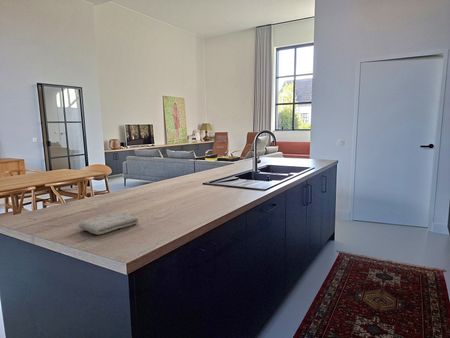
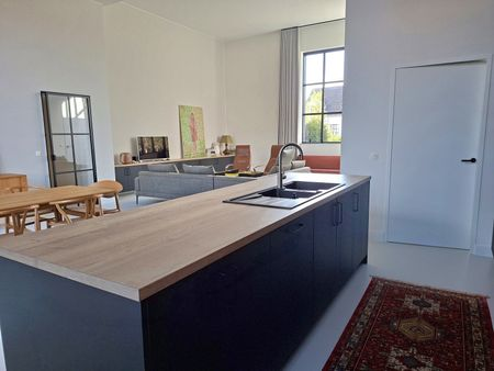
- washcloth (110, 222)
